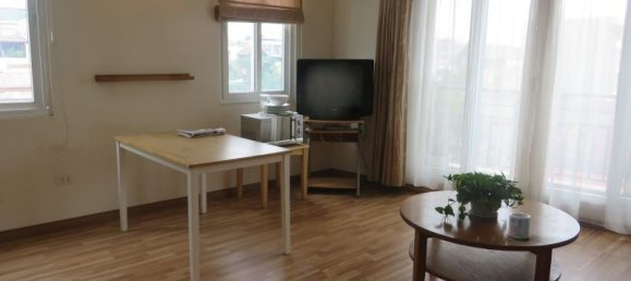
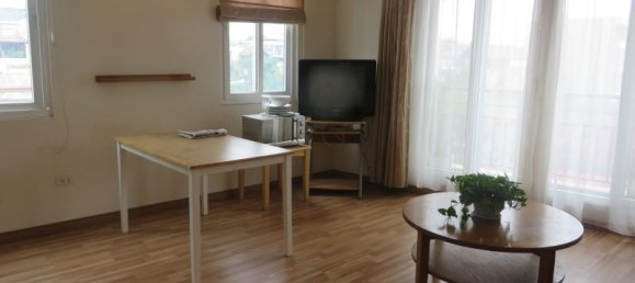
- mug (519, 224)
